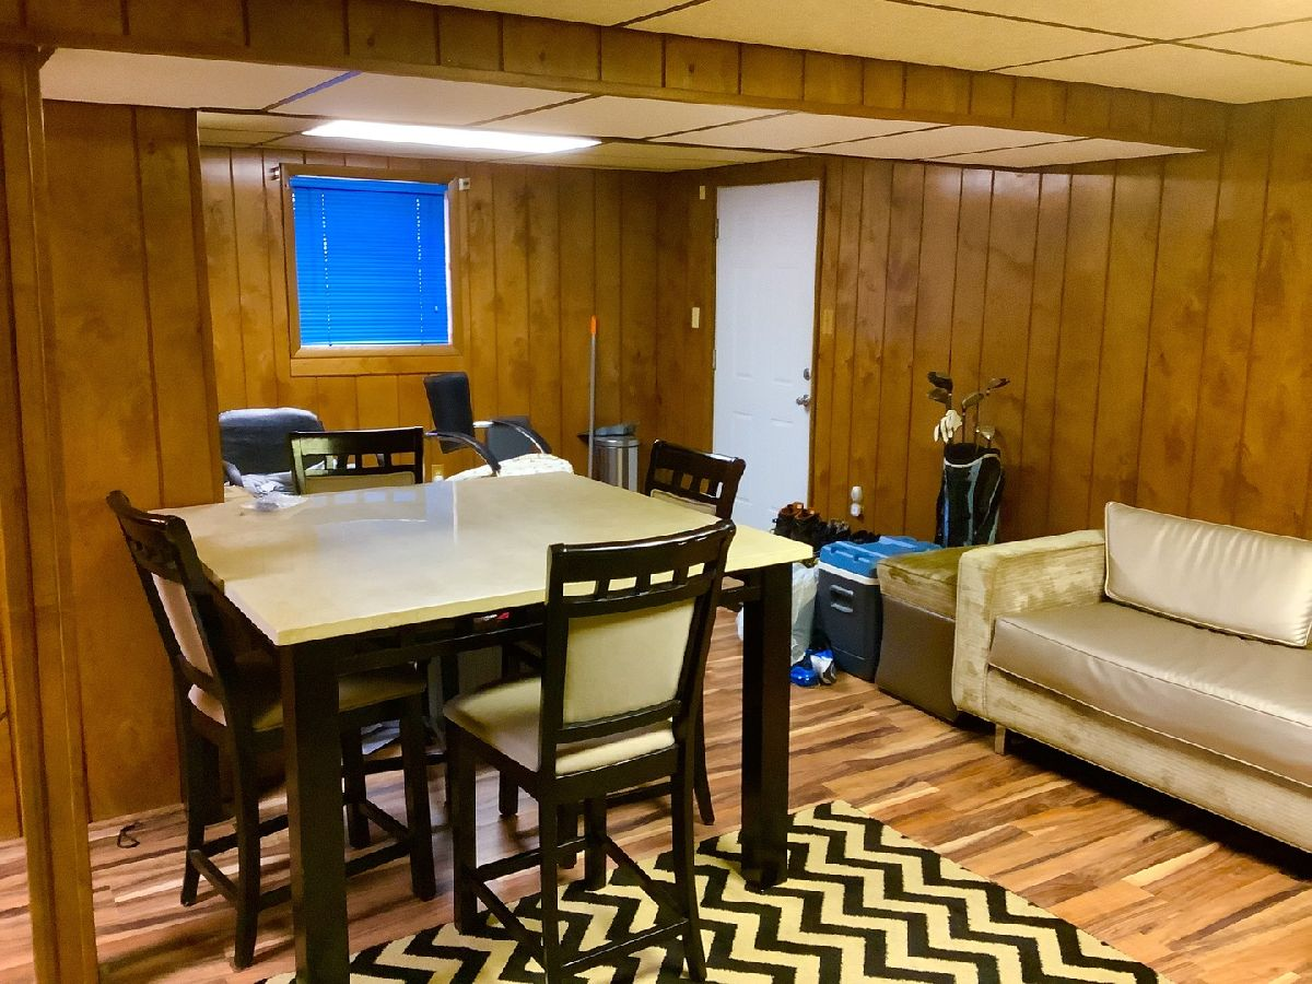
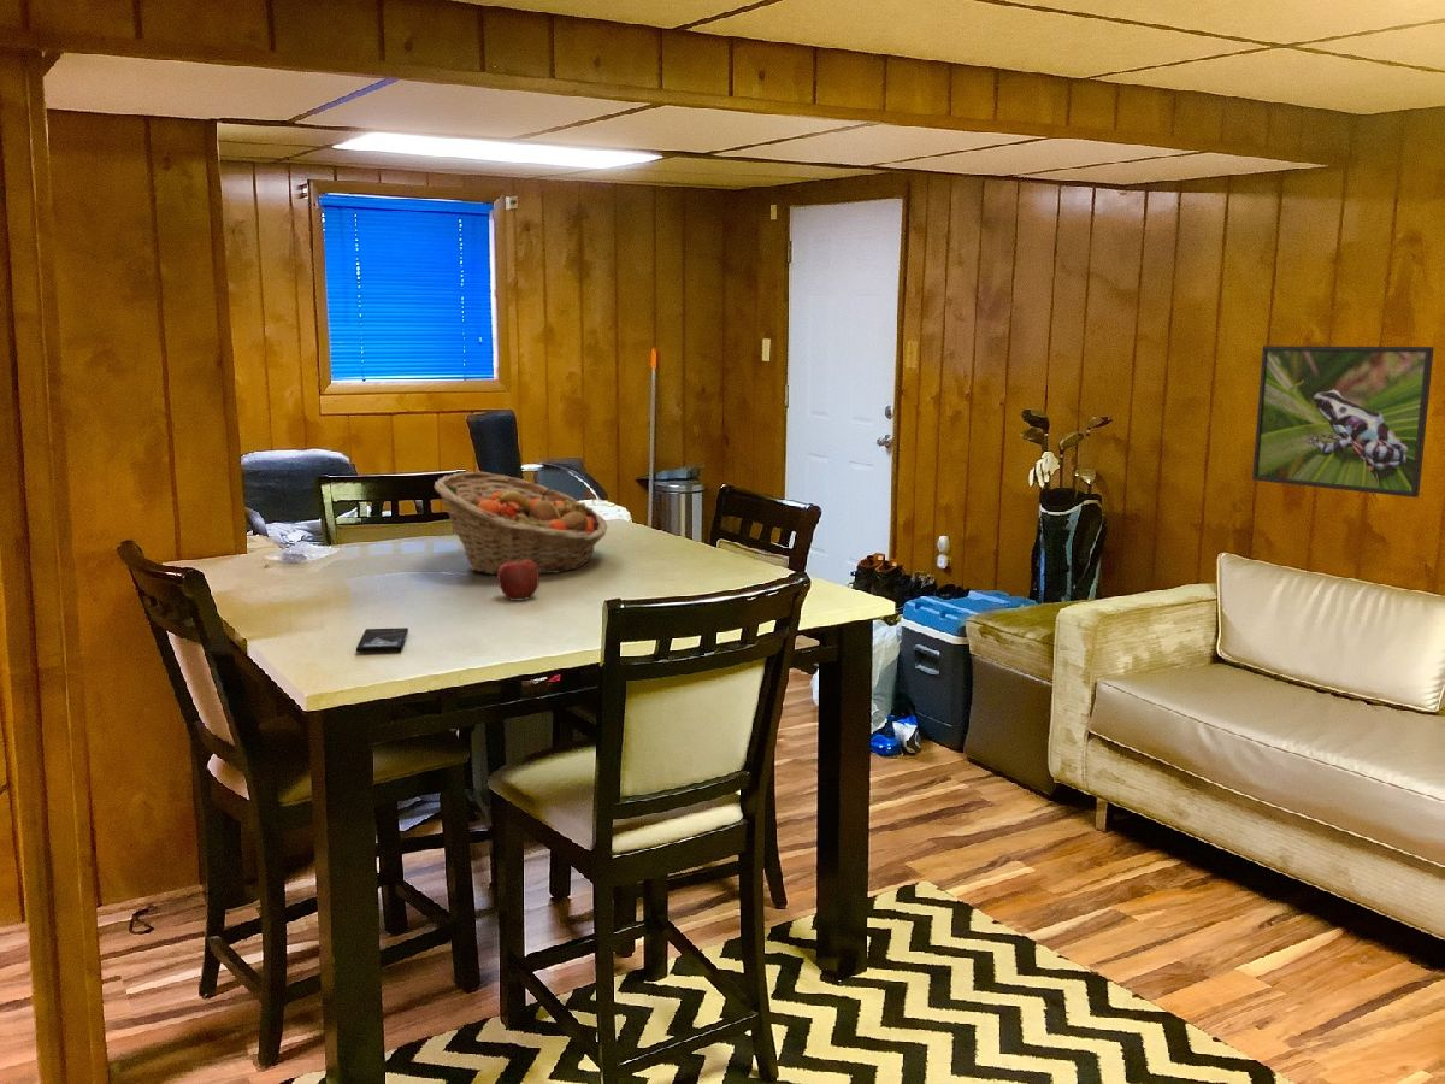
+ smartphone (383, 640)
+ apple (518, 578)
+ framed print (1337, 417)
+ fruit basket (521, 519)
